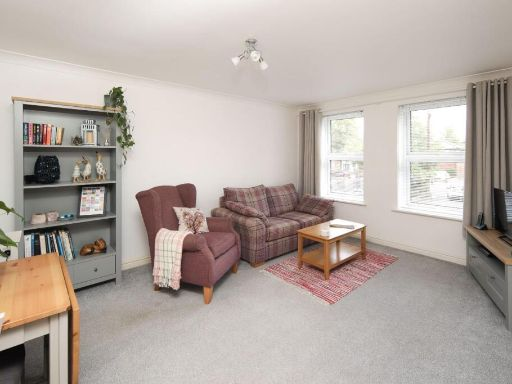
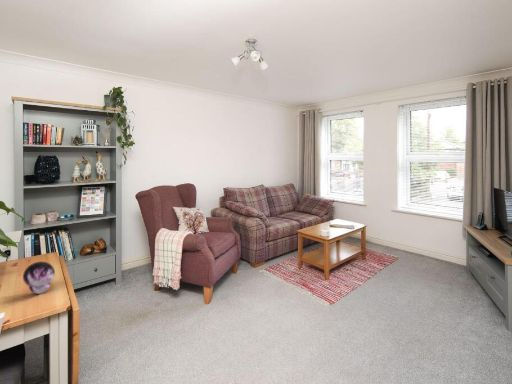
+ decorative orb (39, 277)
